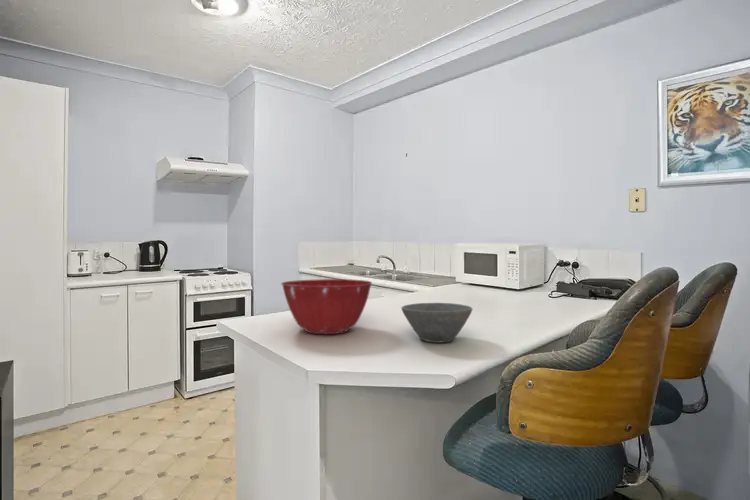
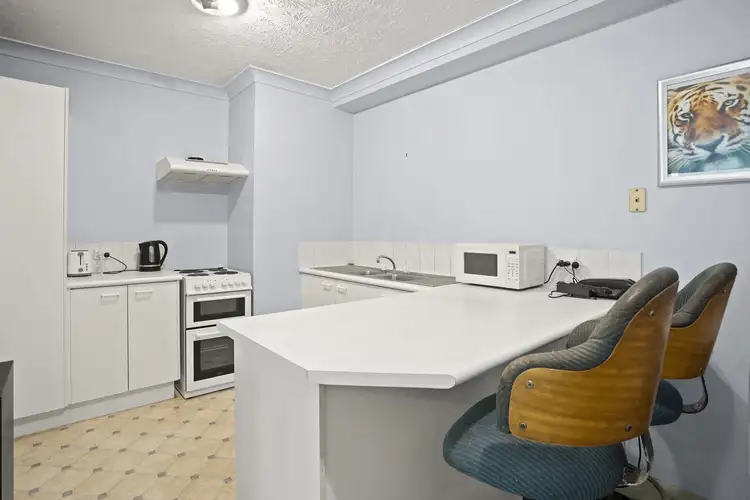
- bowl (436, 322)
- mixing bowl (327, 306)
